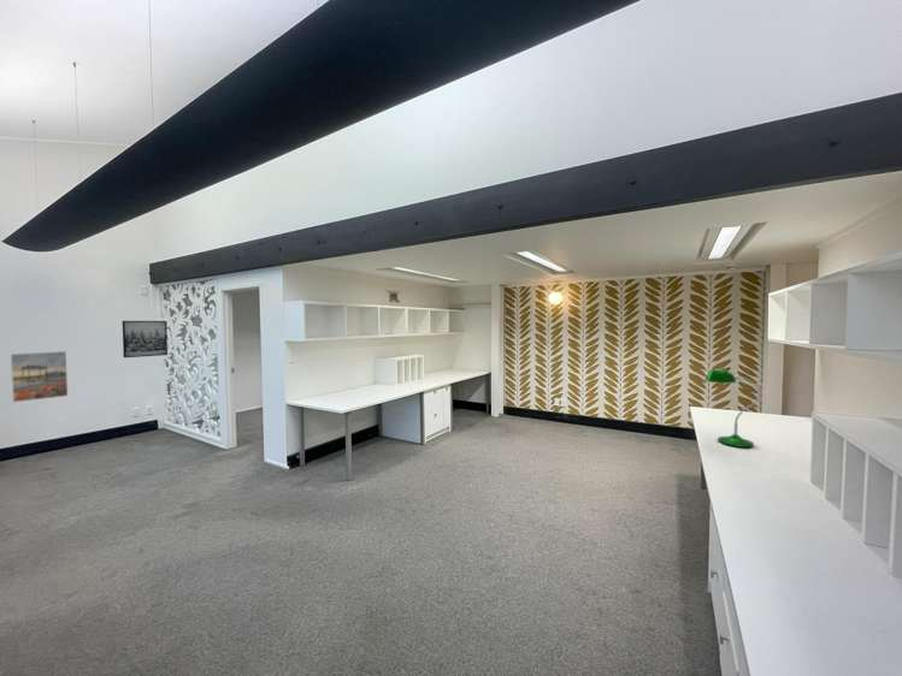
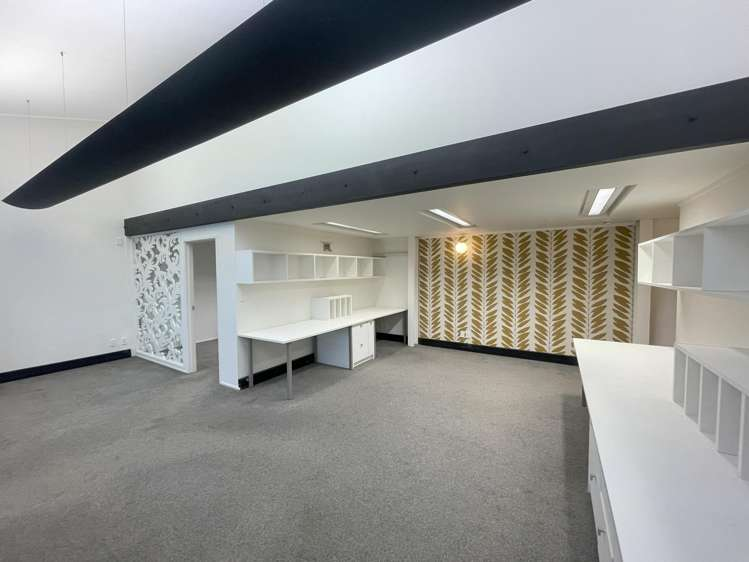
- wall art (146, 338)
- desk lamp (741, 410)
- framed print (40, 375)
